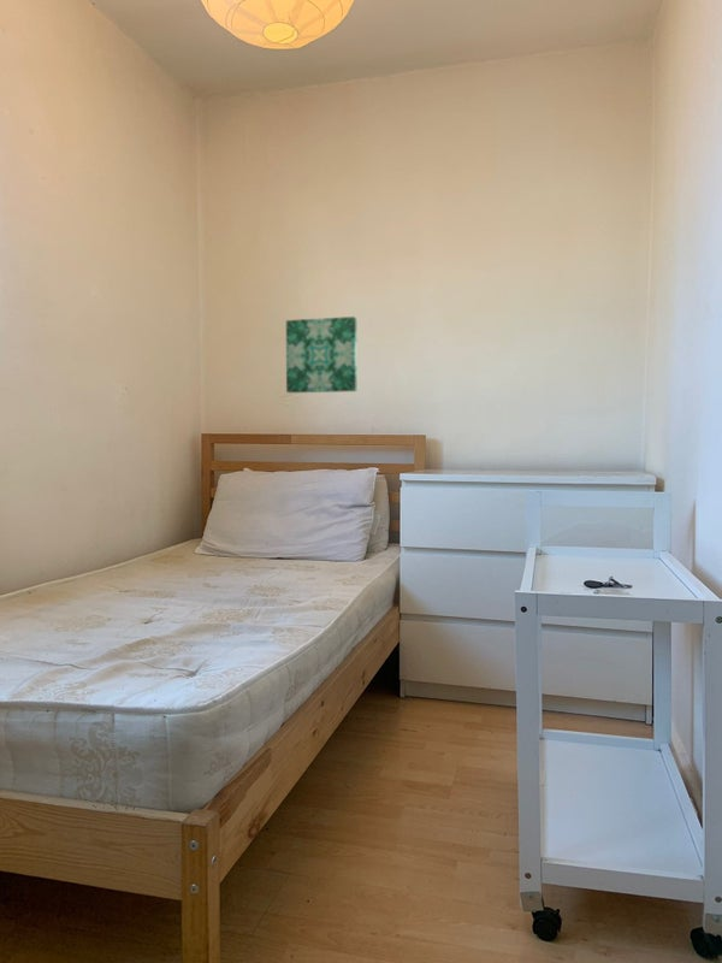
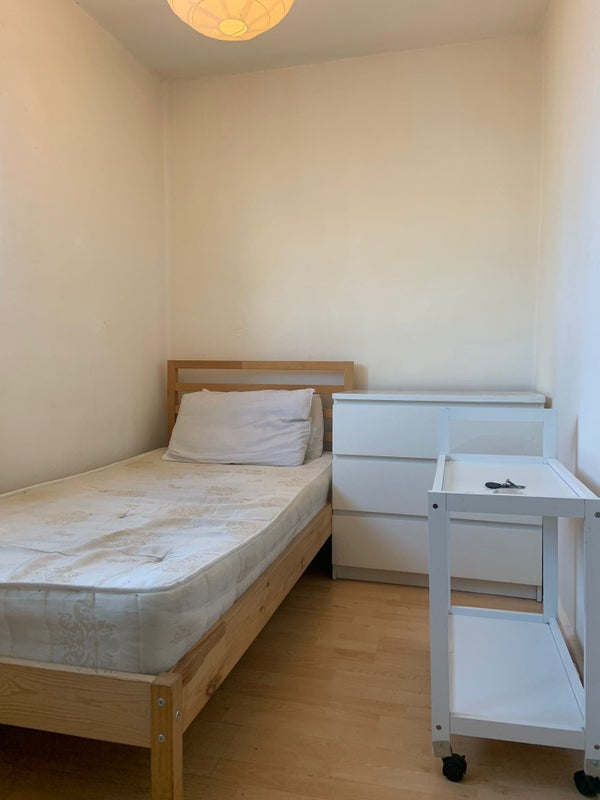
- wall art (320, 355)
